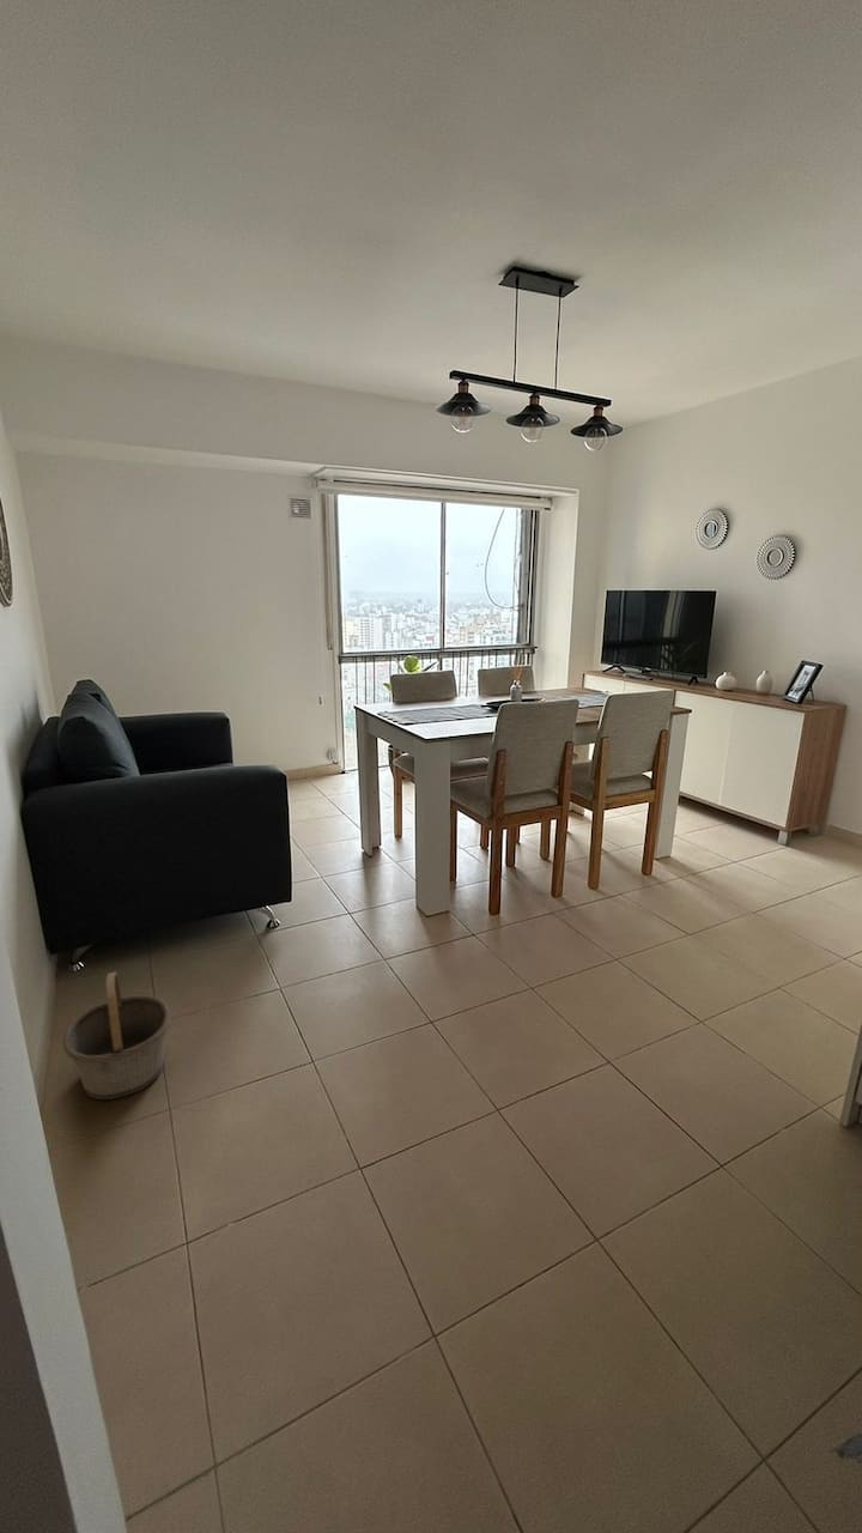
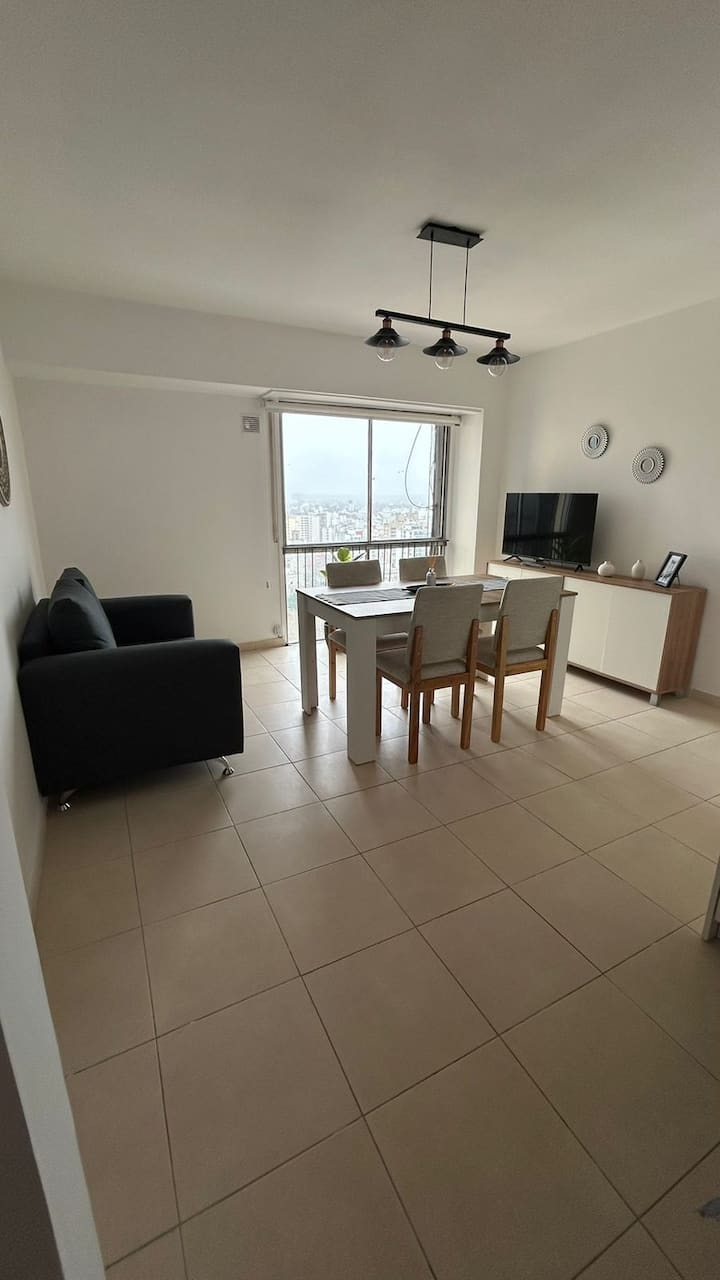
- basket (119, 1028)
